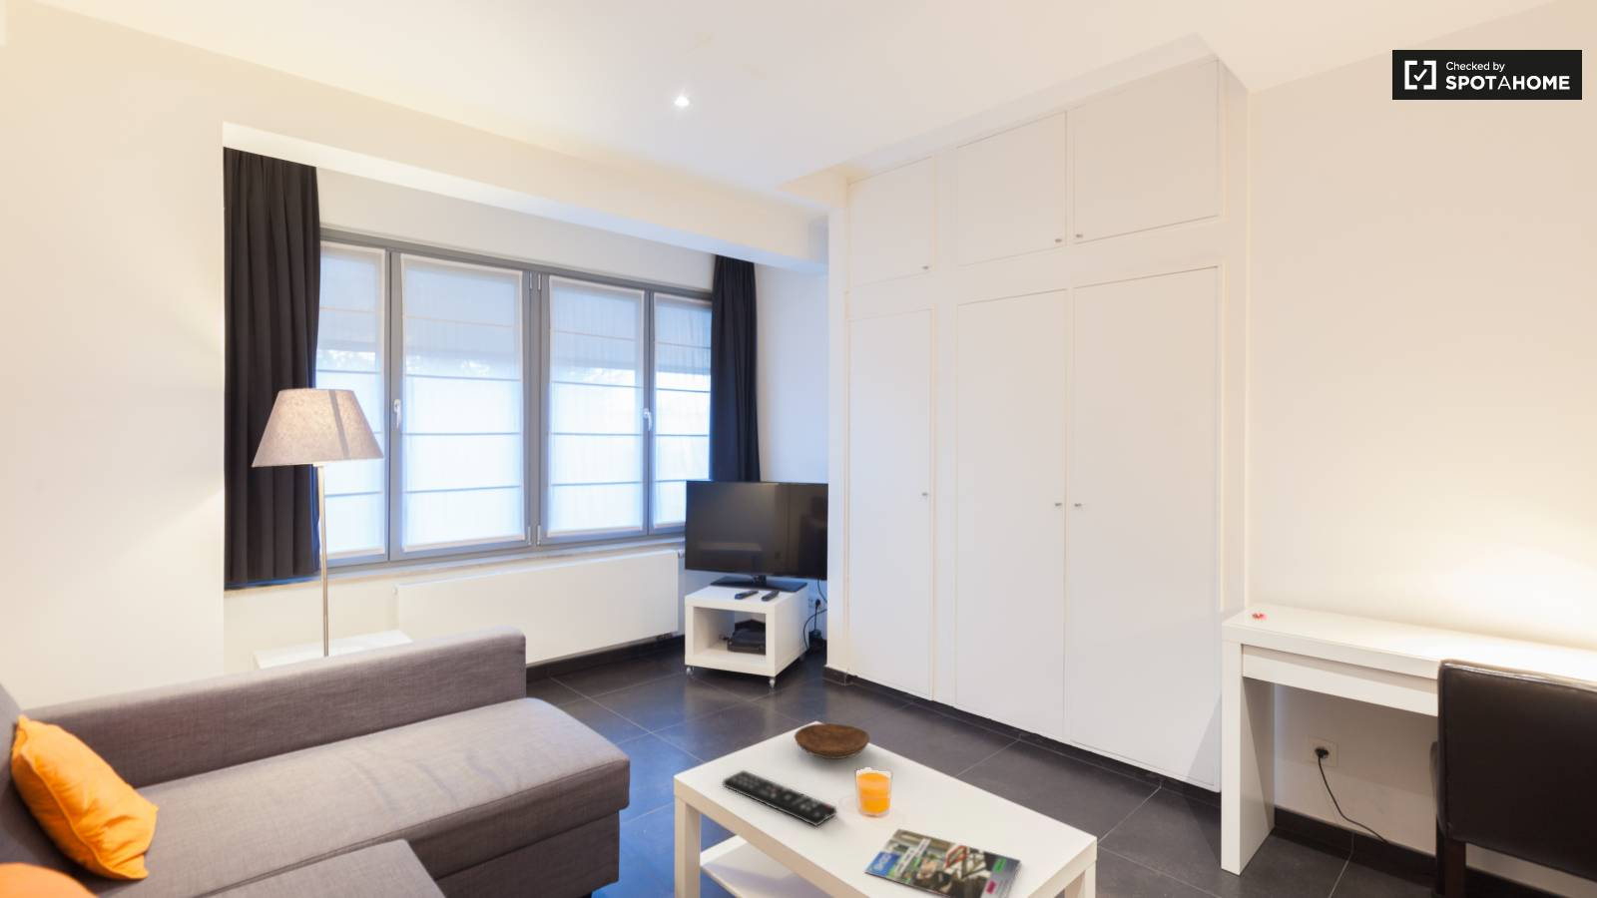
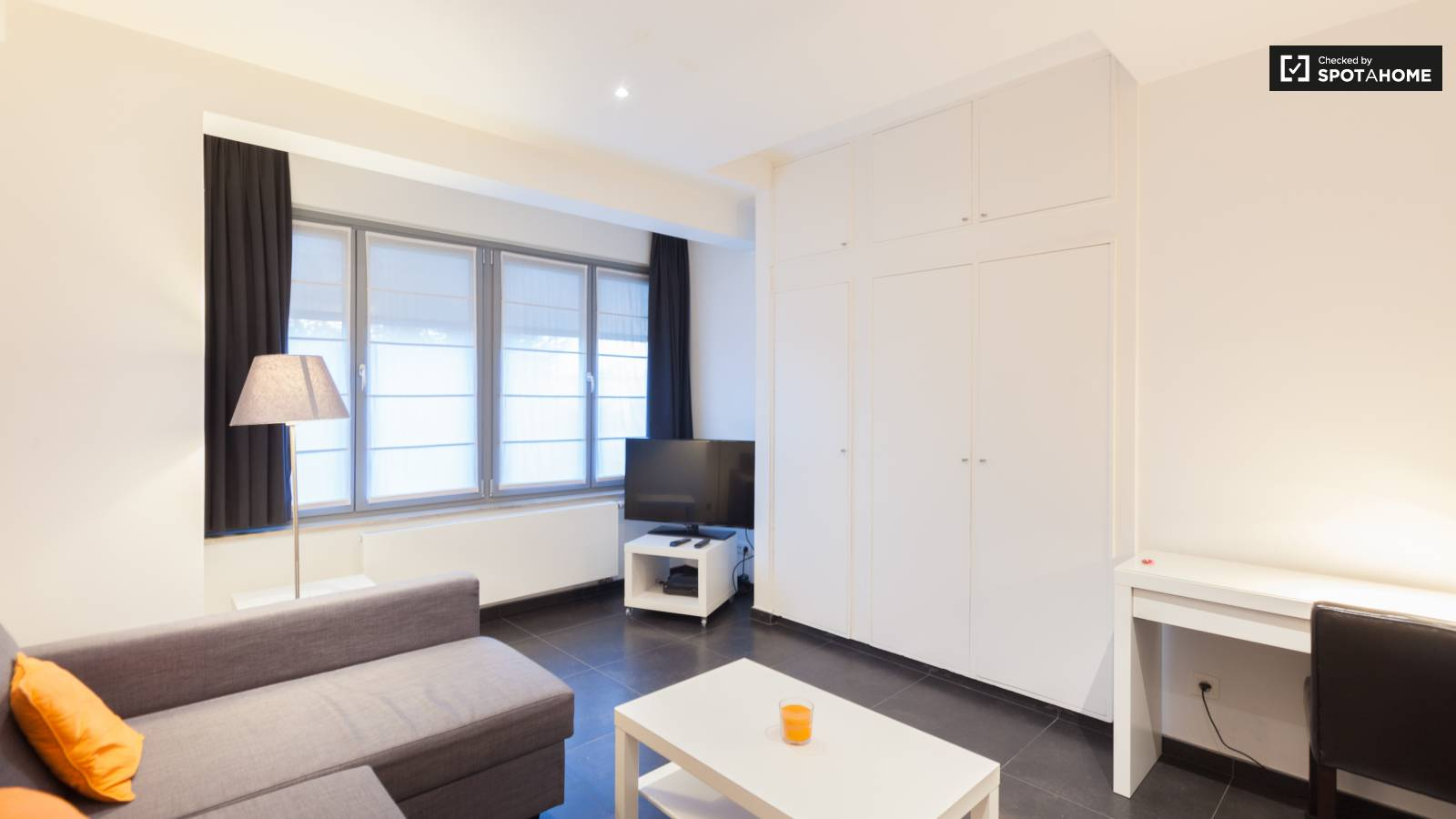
- remote control (778, 795)
- bowl (831, 744)
- magazine (943, 866)
